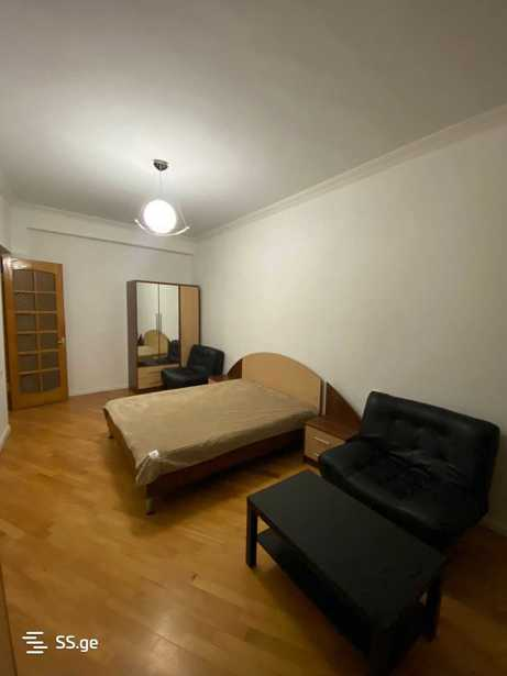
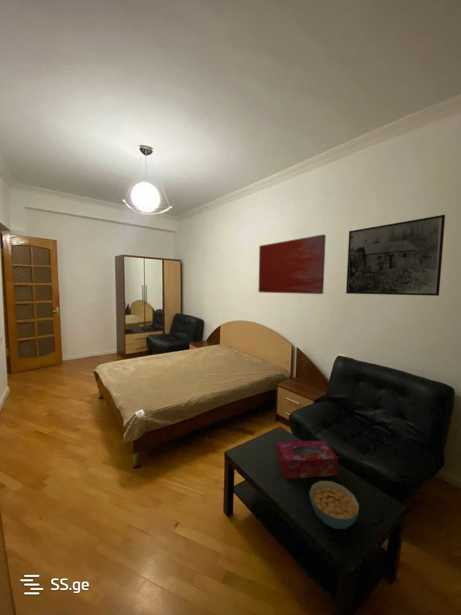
+ tissue box (305, 458)
+ wall art (287, 267)
+ cereal bowl (333, 508)
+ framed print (388, 259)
